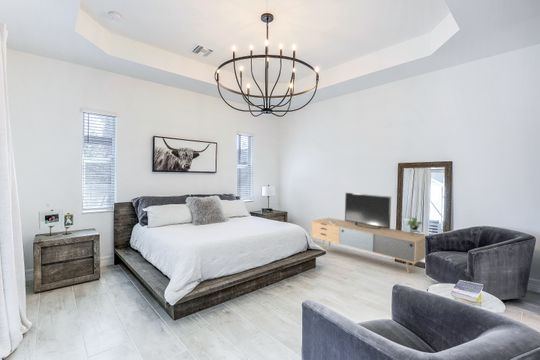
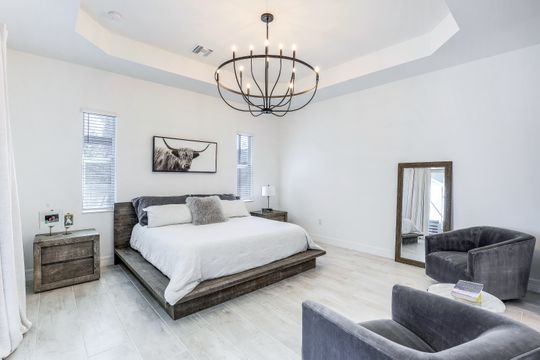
- media console (364, 226)
